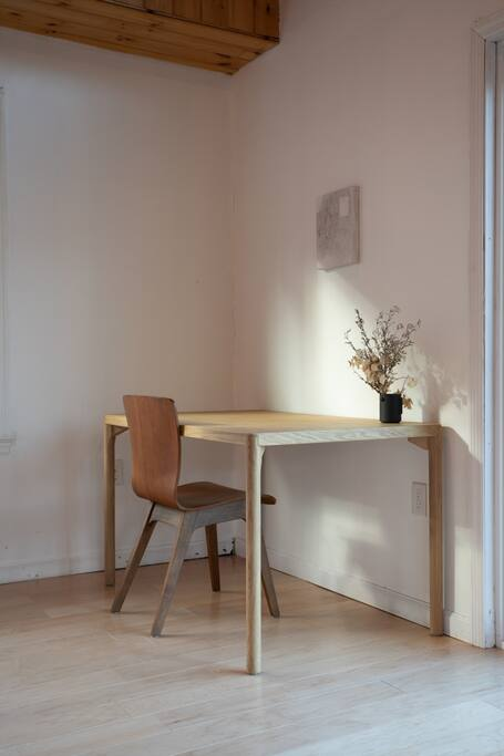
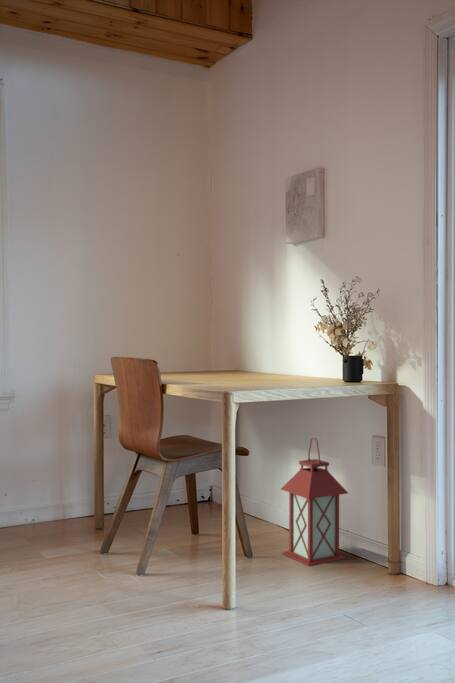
+ lantern (313, 496)
